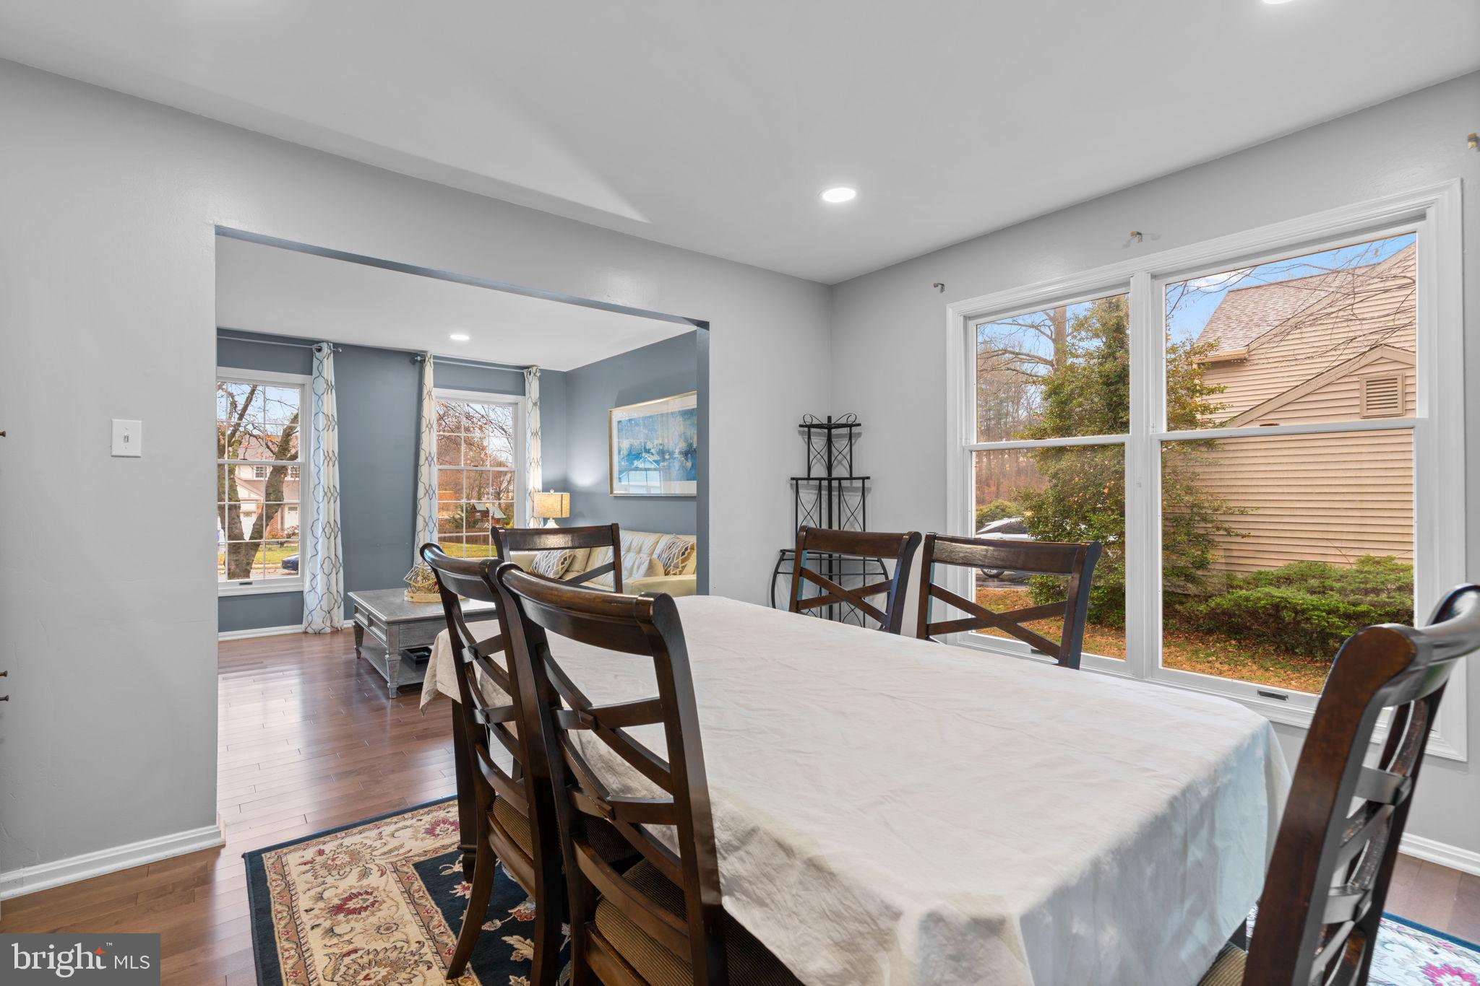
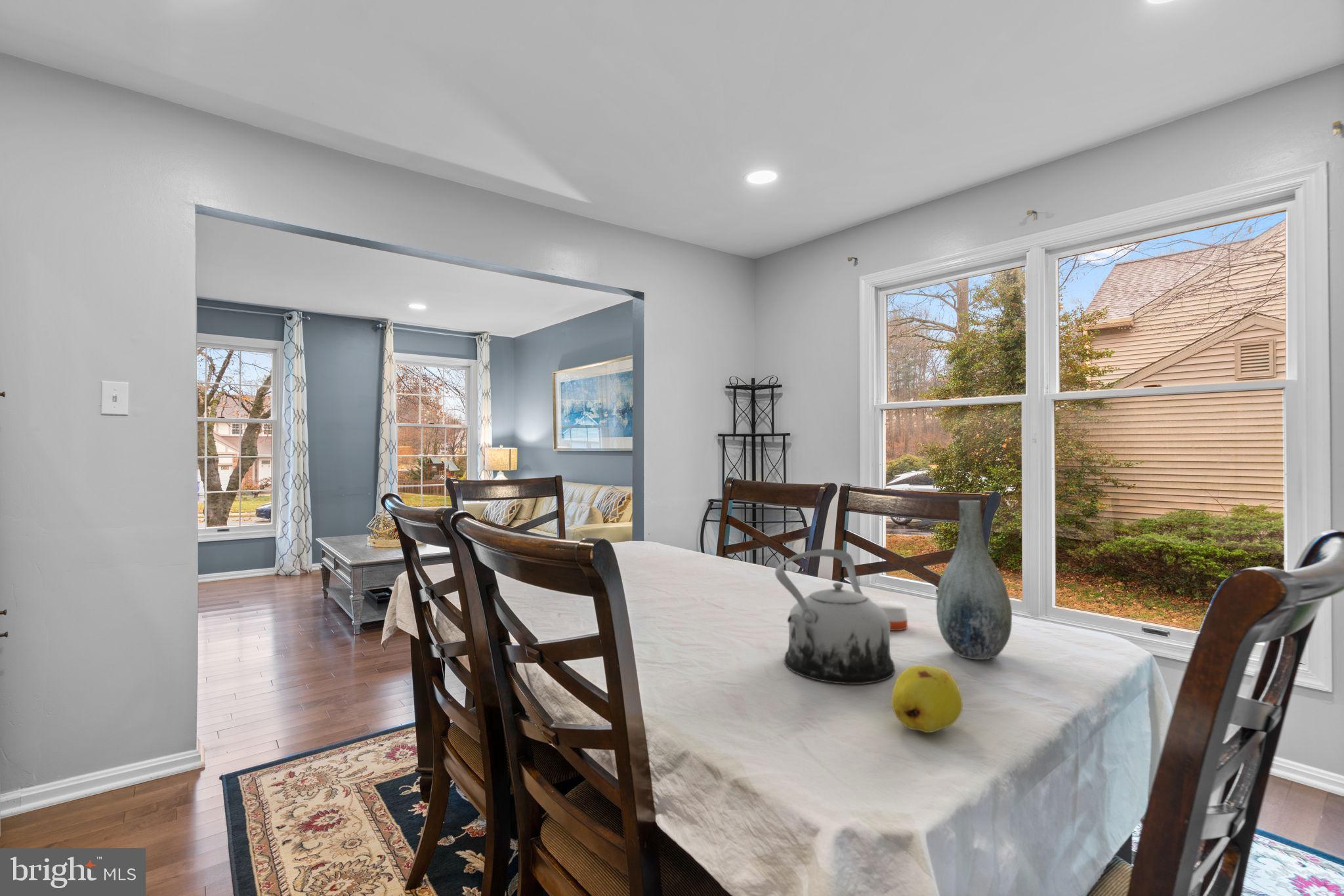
+ vase (973, 577)
+ candle (890, 603)
+ teapot (831, 610)
+ fruit (929, 695)
